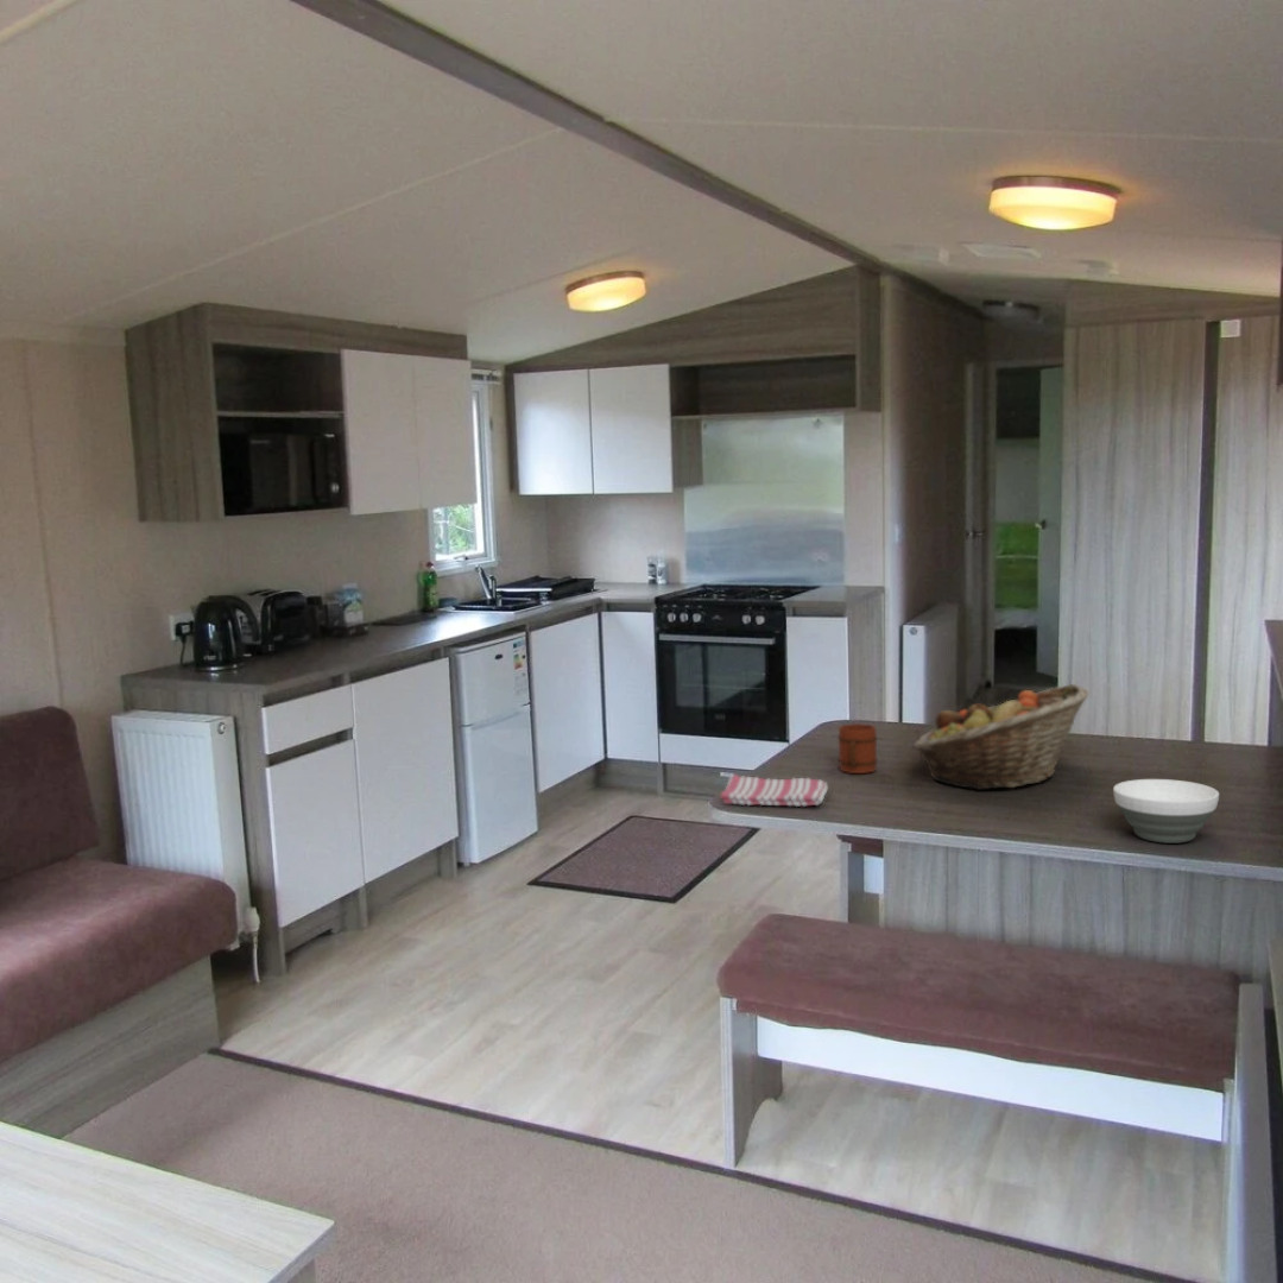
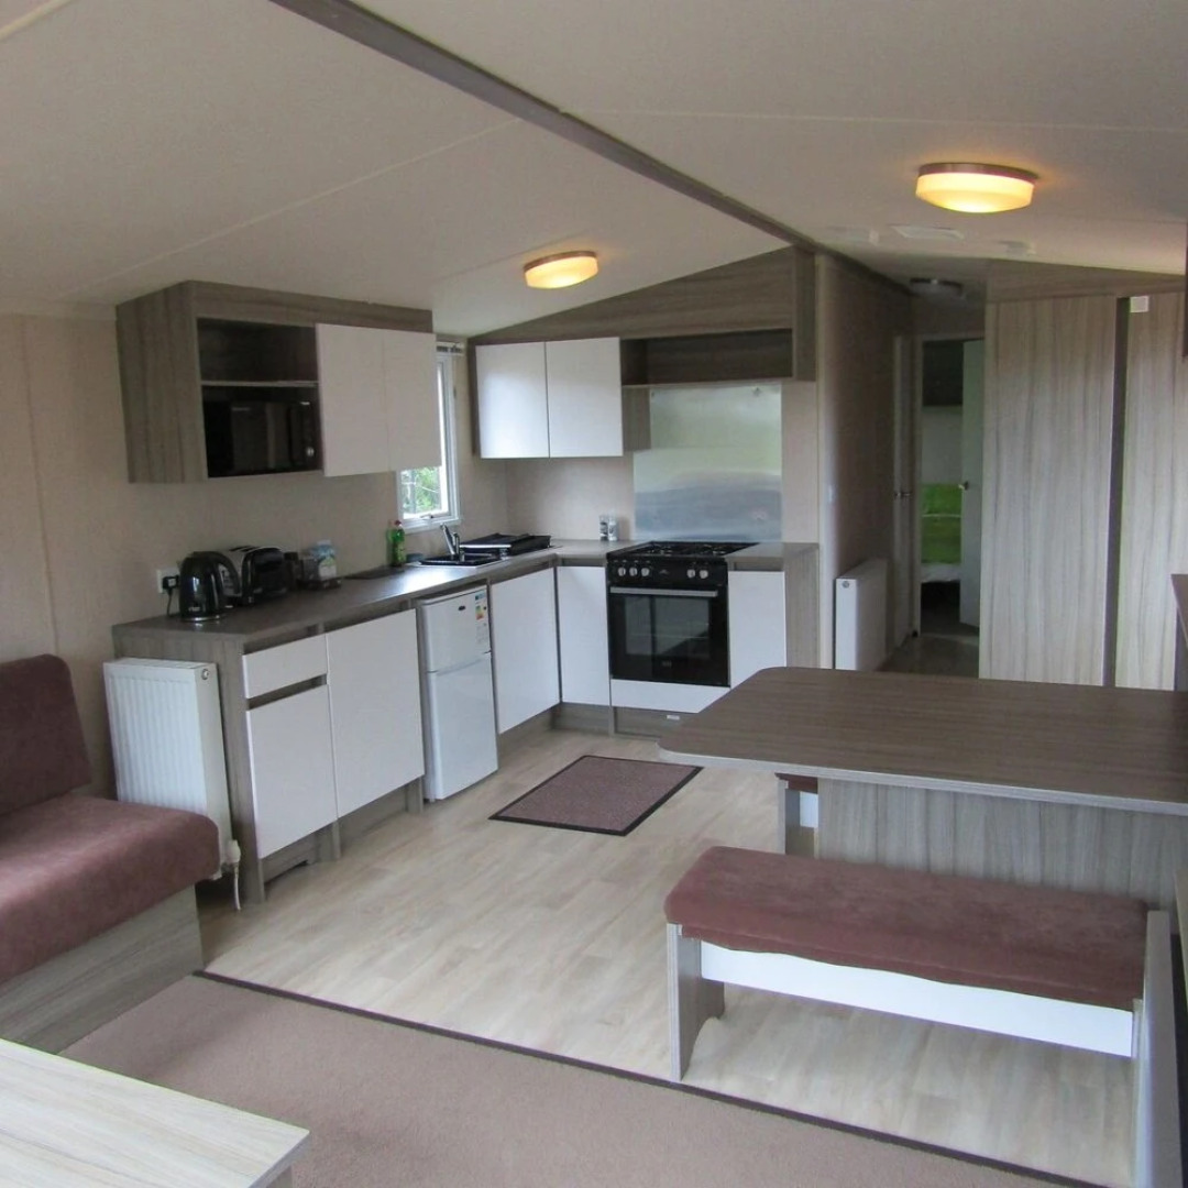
- dish towel (775, 789)
- mug (857, 748)
- bowl (1164, 813)
- fruit basket (1000, 732)
